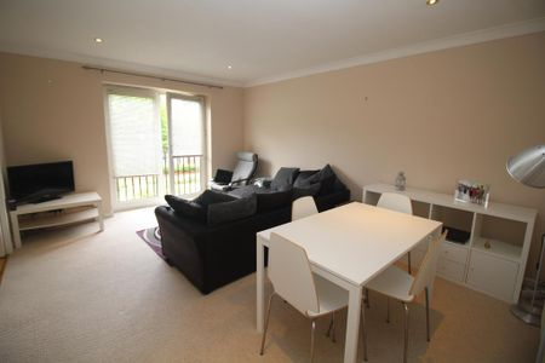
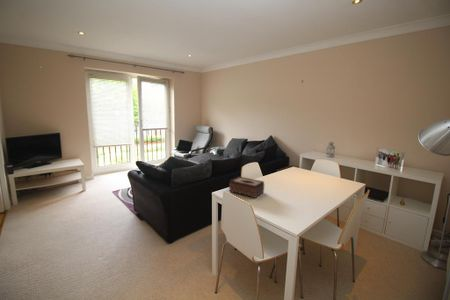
+ tissue box (246, 186)
